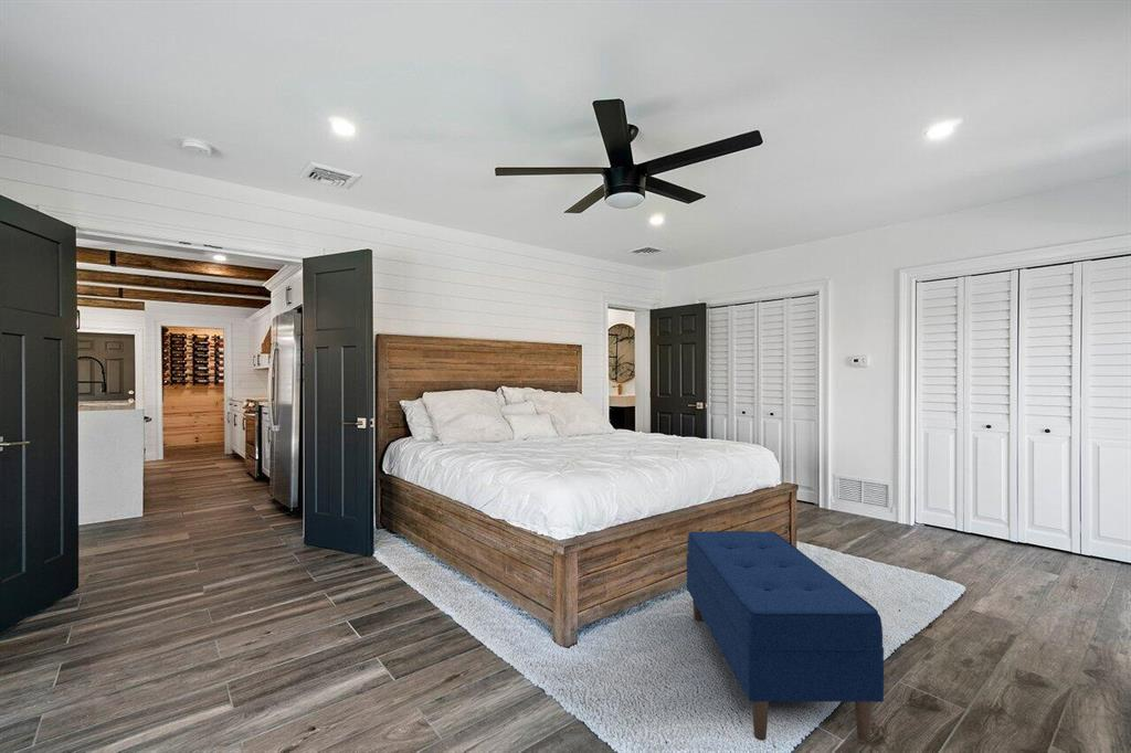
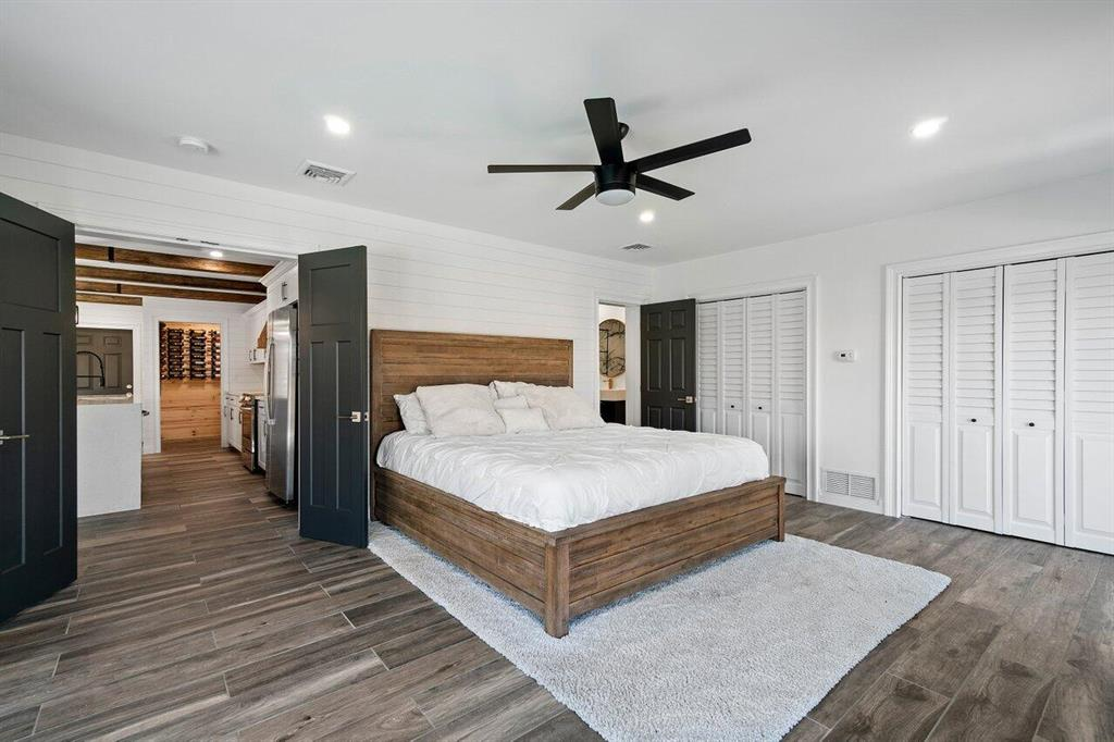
- bench (764, 615)
